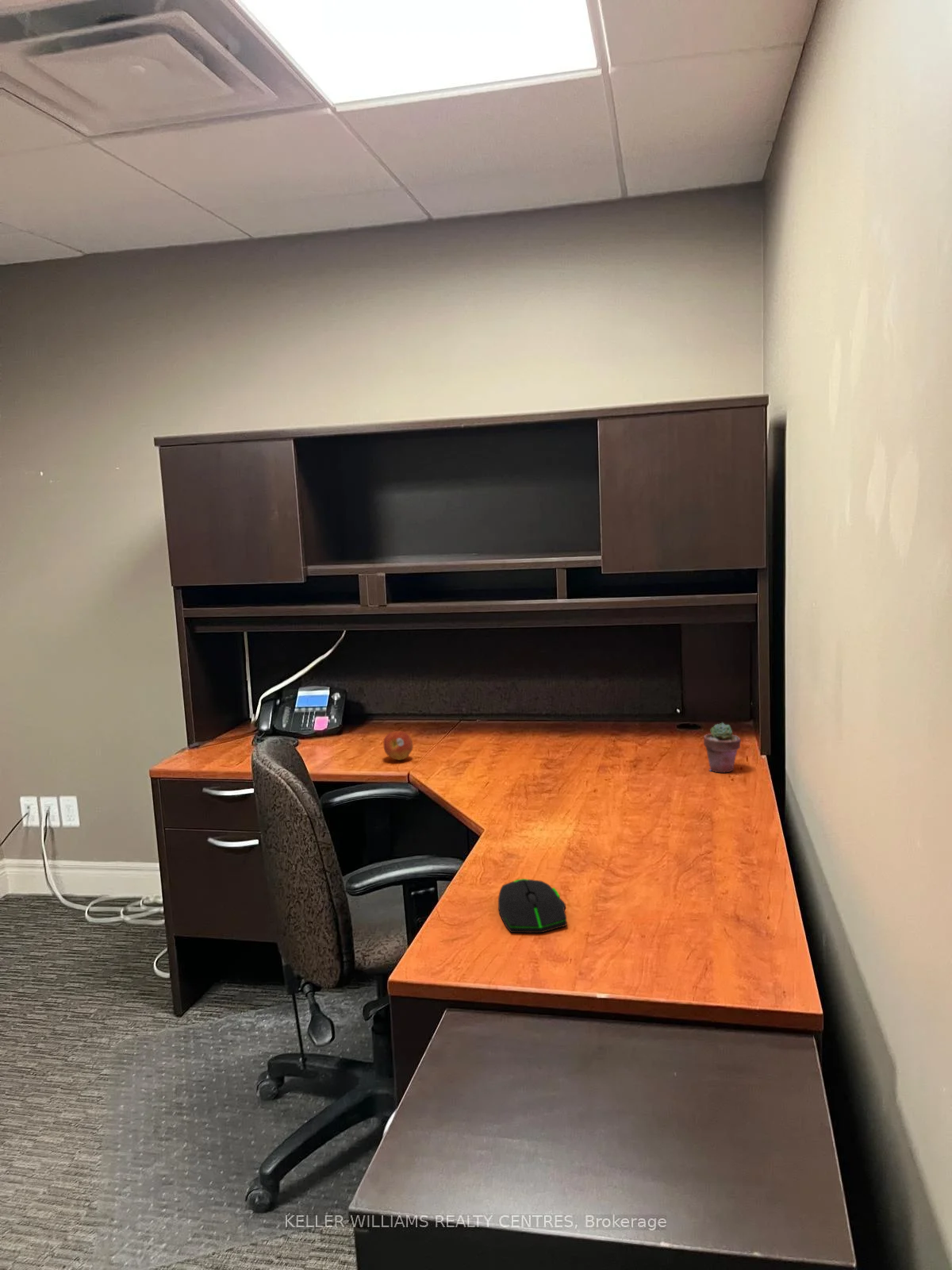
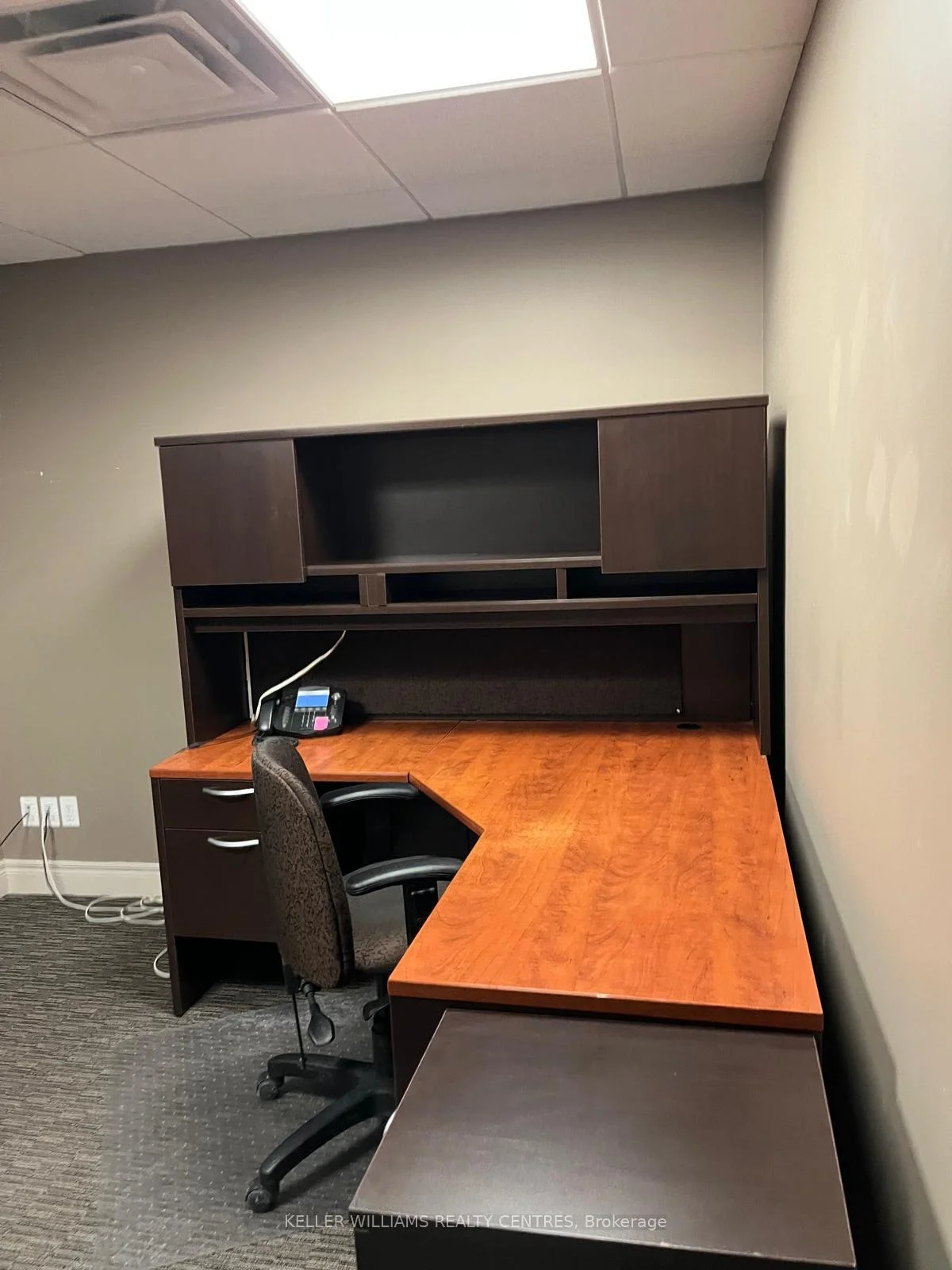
- fruit (398, 745)
- computer mouse (532, 899)
- potted succulent (721, 746)
